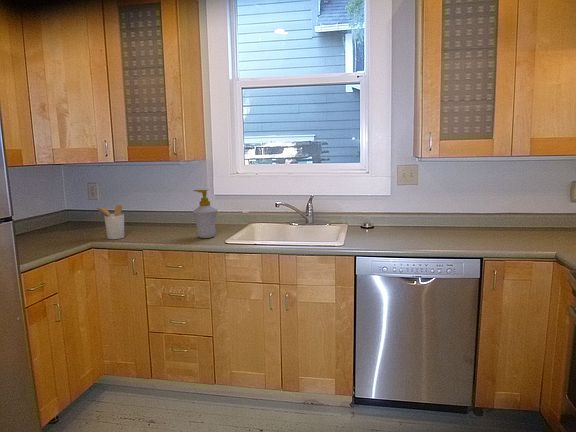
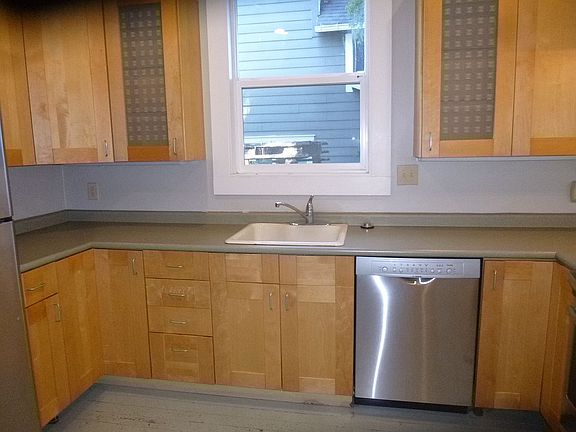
- utensil holder (110, 221)
- soap bottle (205, 213)
